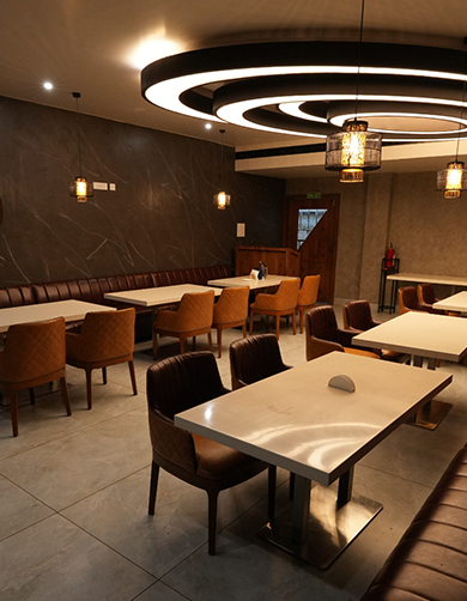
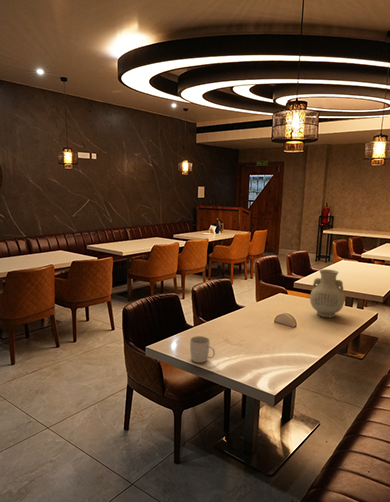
+ vase (327, 293)
+ mug (202, 350)
